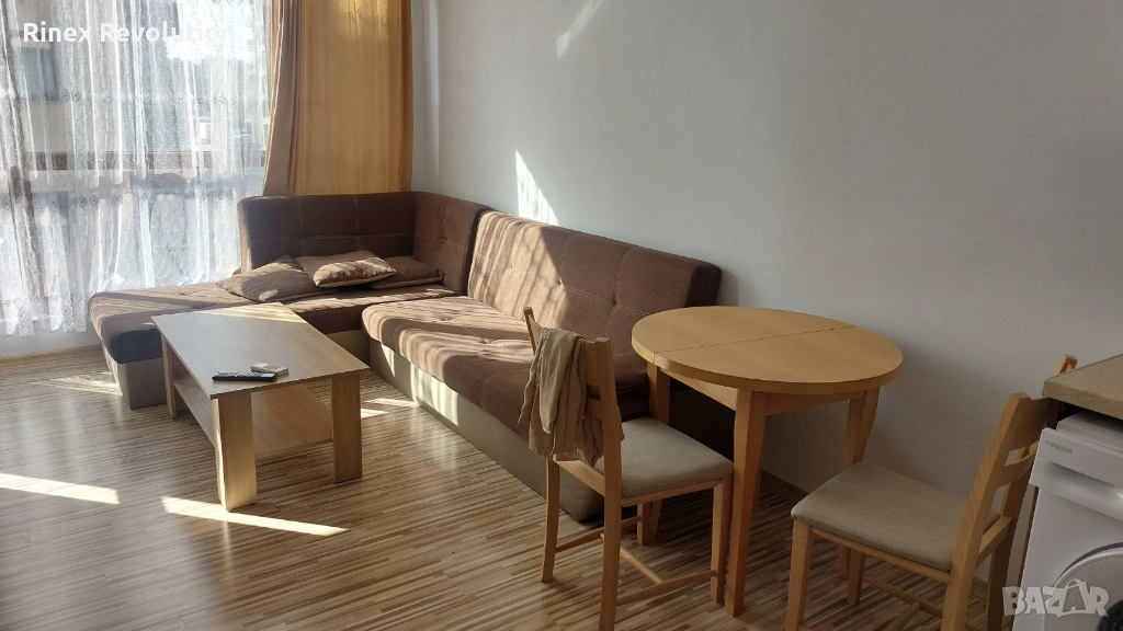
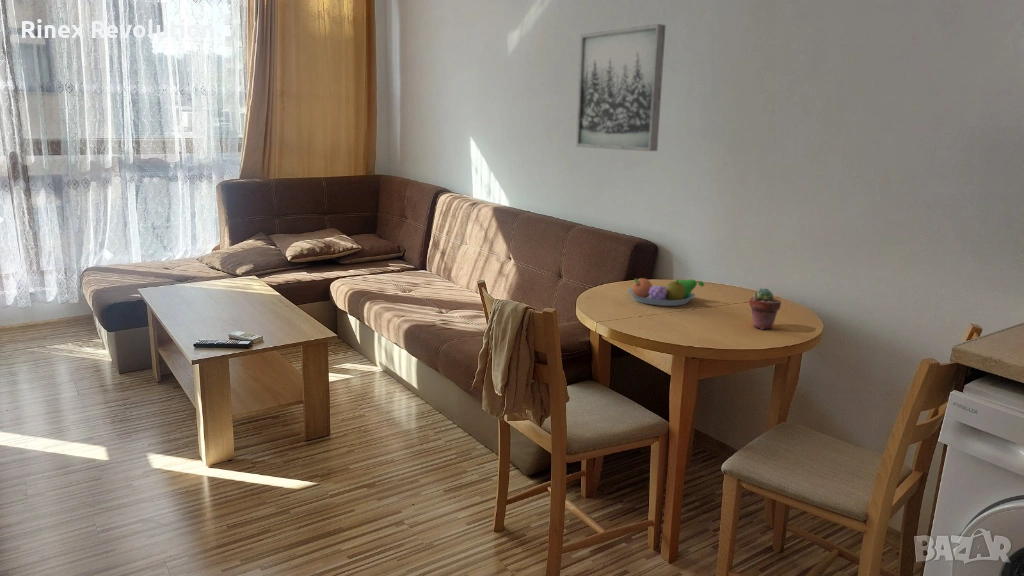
+ potted succulent (764, 307)
+ wall art (617, 90)
+ fruit bowl (664, 287)
